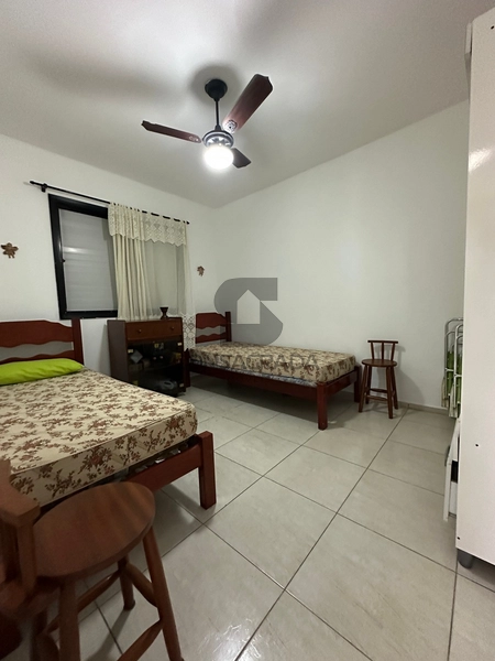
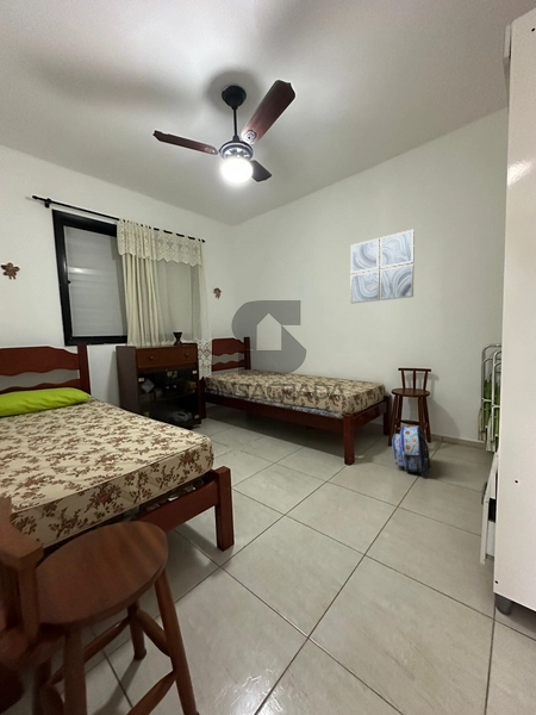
+ wall art (379, 268)
+ backpack (410, 446)
